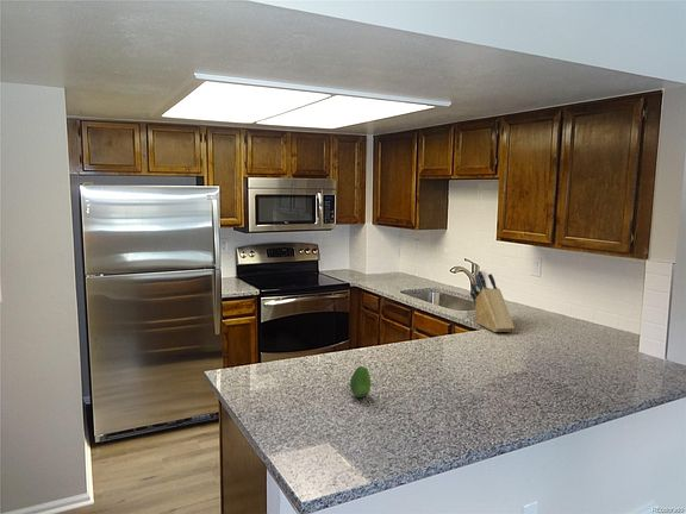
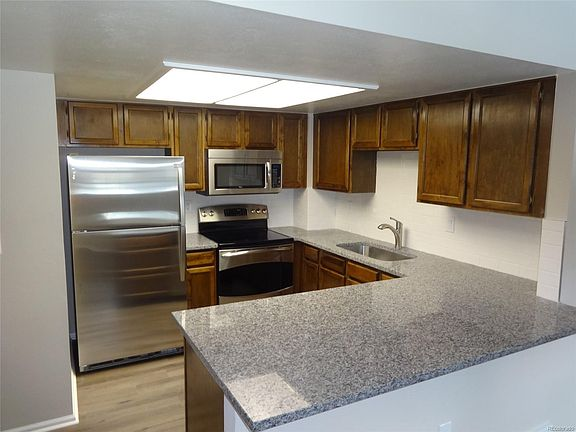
- fruit (360, 381)
- knife block (491, 300)
